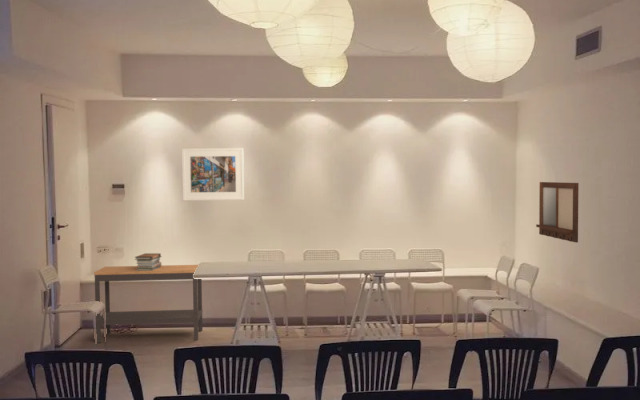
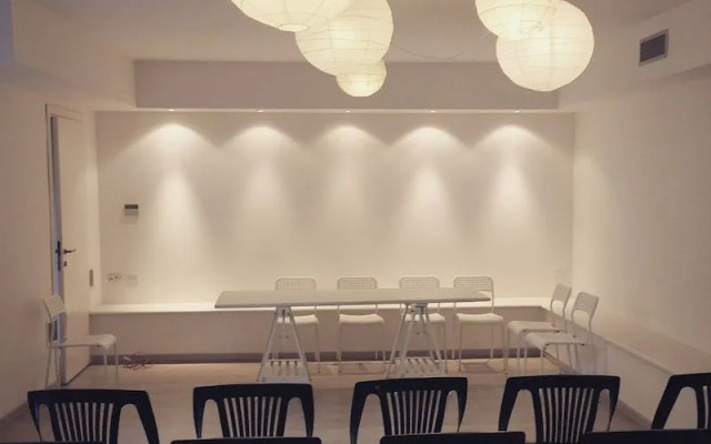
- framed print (213, 174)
- writing board (554, 210)
- console table (150, 311)
- book stack (148, 261)
